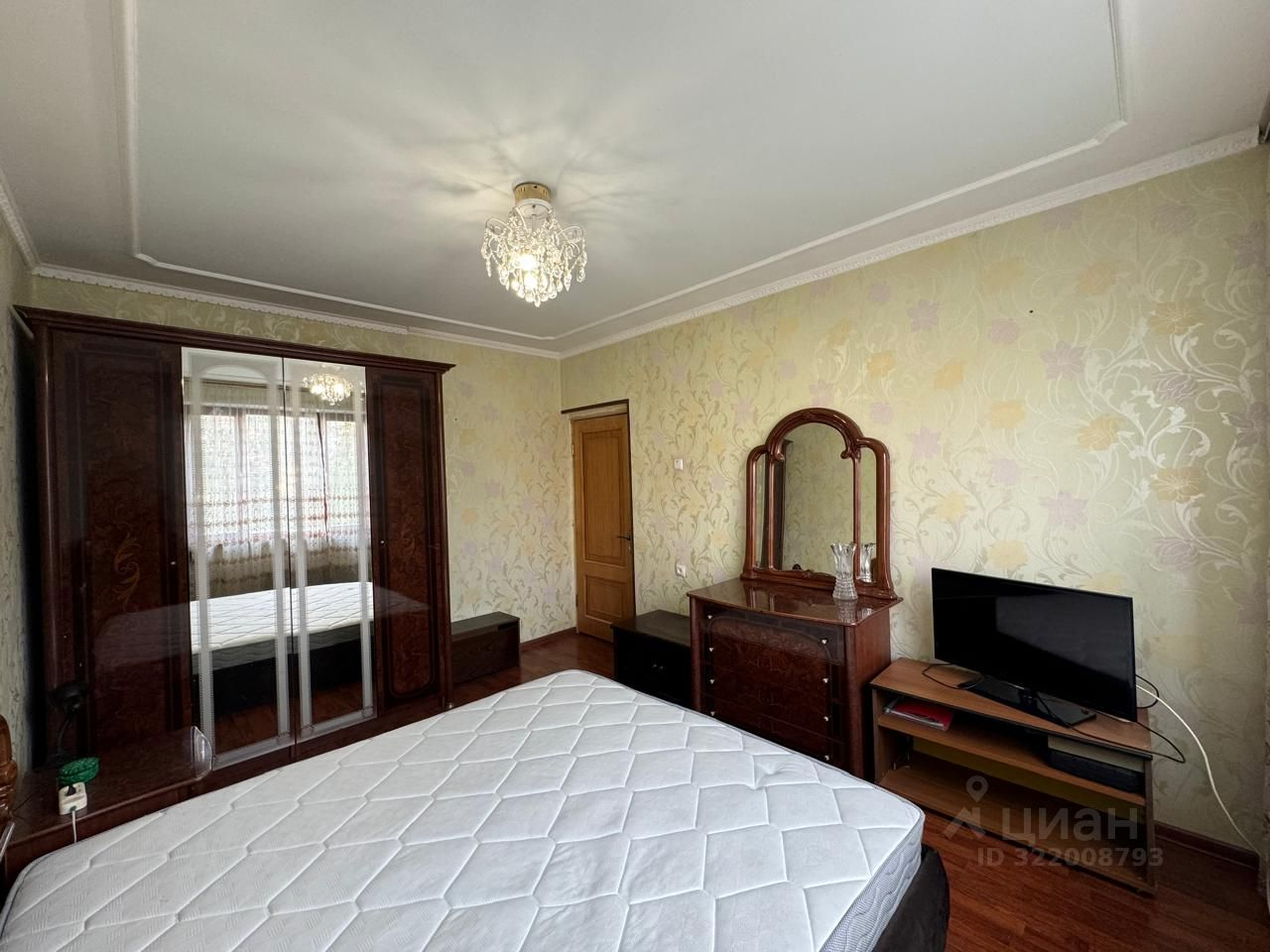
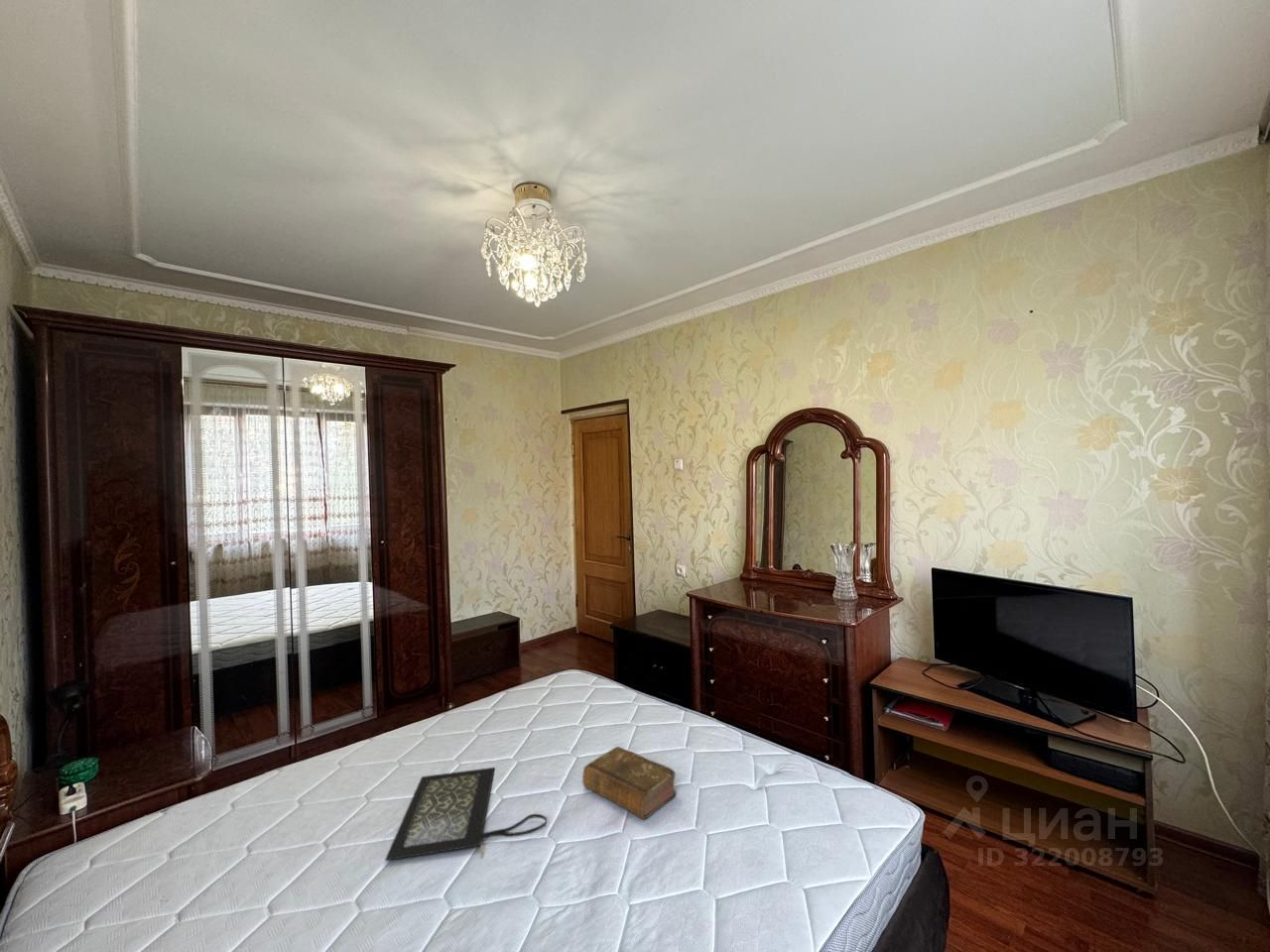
+ book (629, 779)
+ clutch bag (449, 810)
